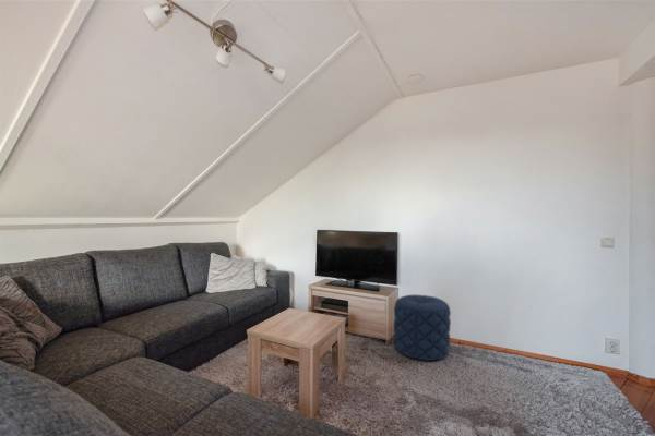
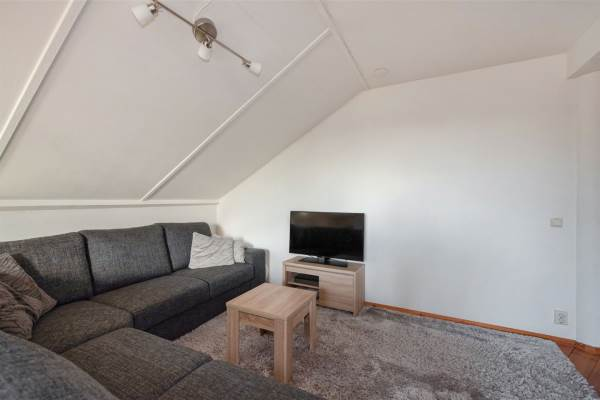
- pouf (420, 324)
